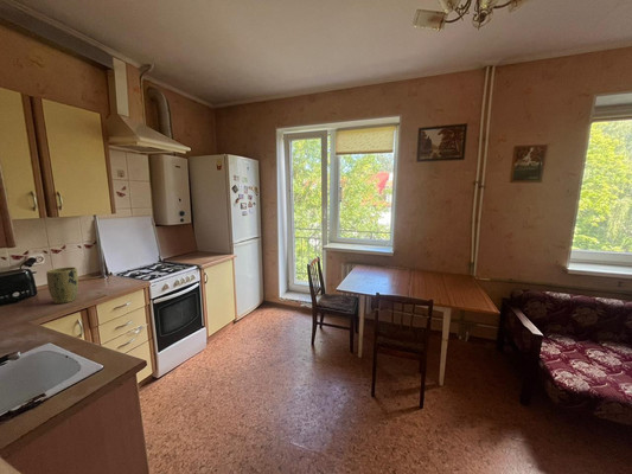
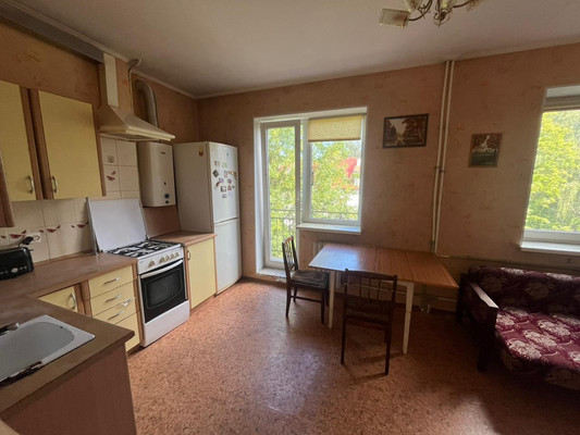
- plant pot (63, 284)
